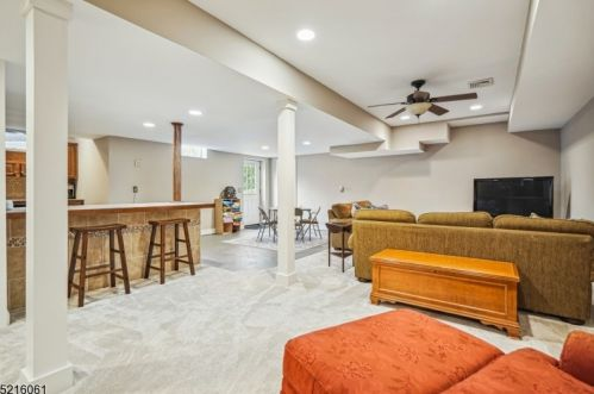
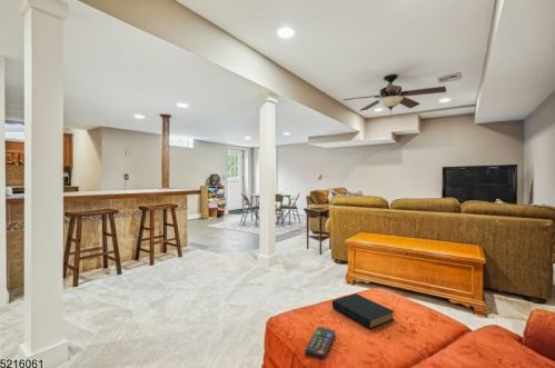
+ hardback book (361, 309)
+ remote control (320, 341)
